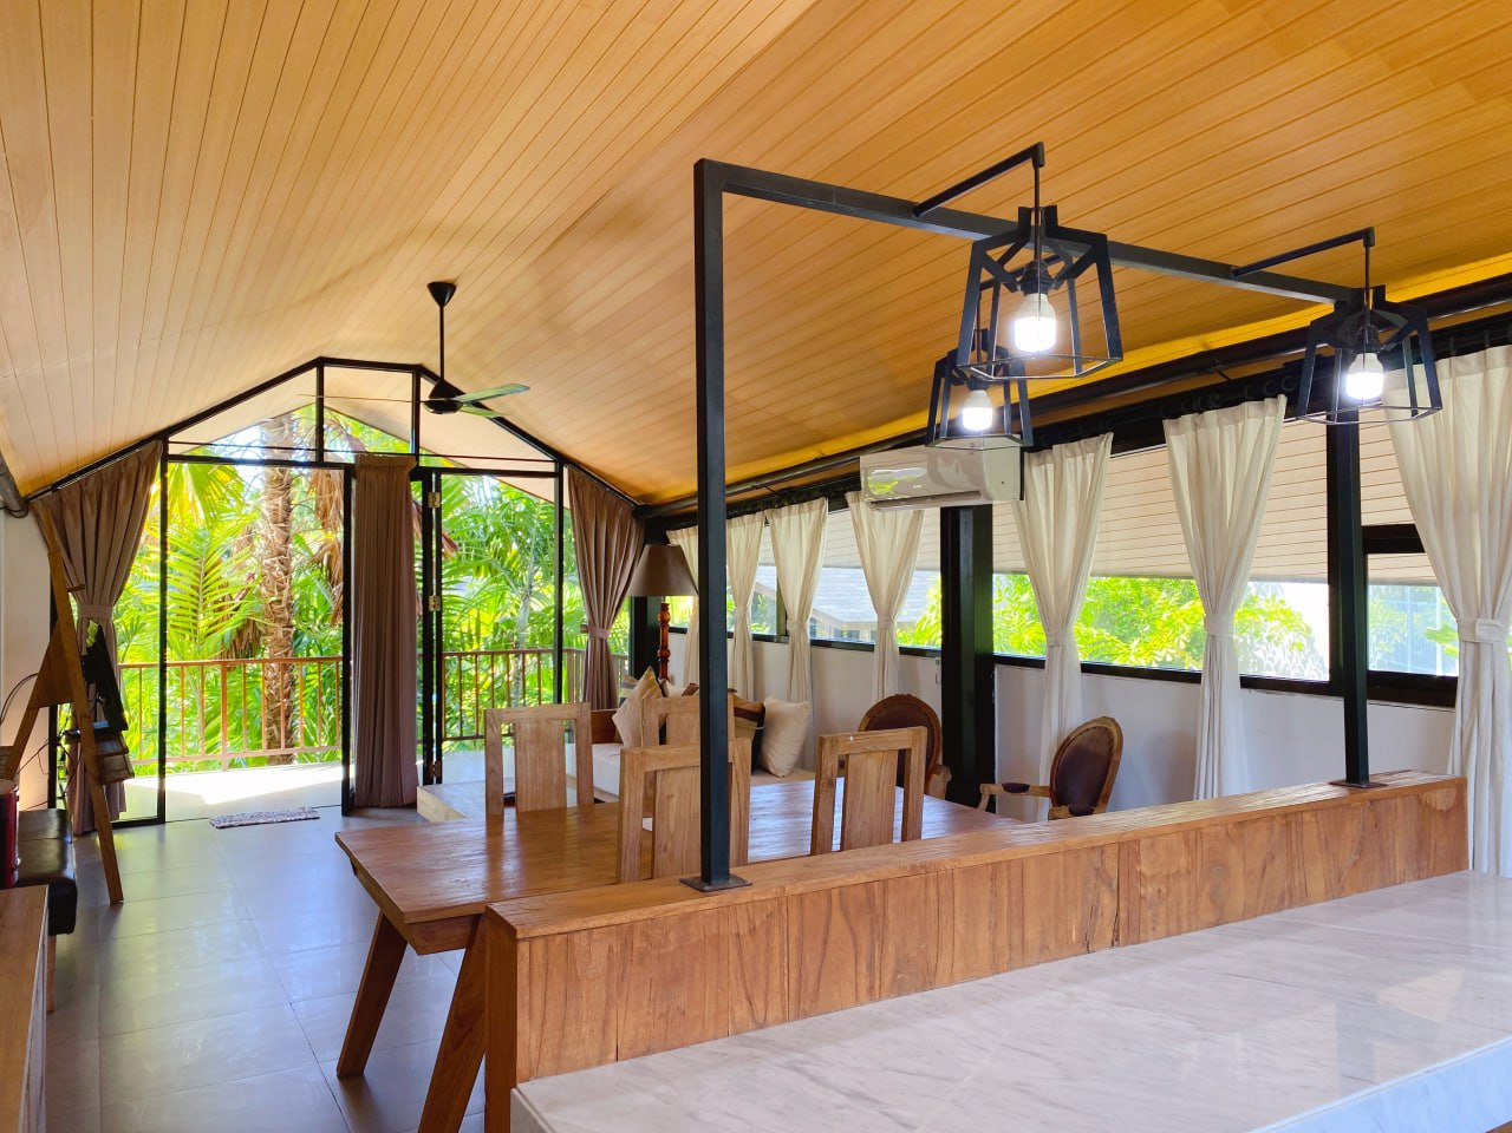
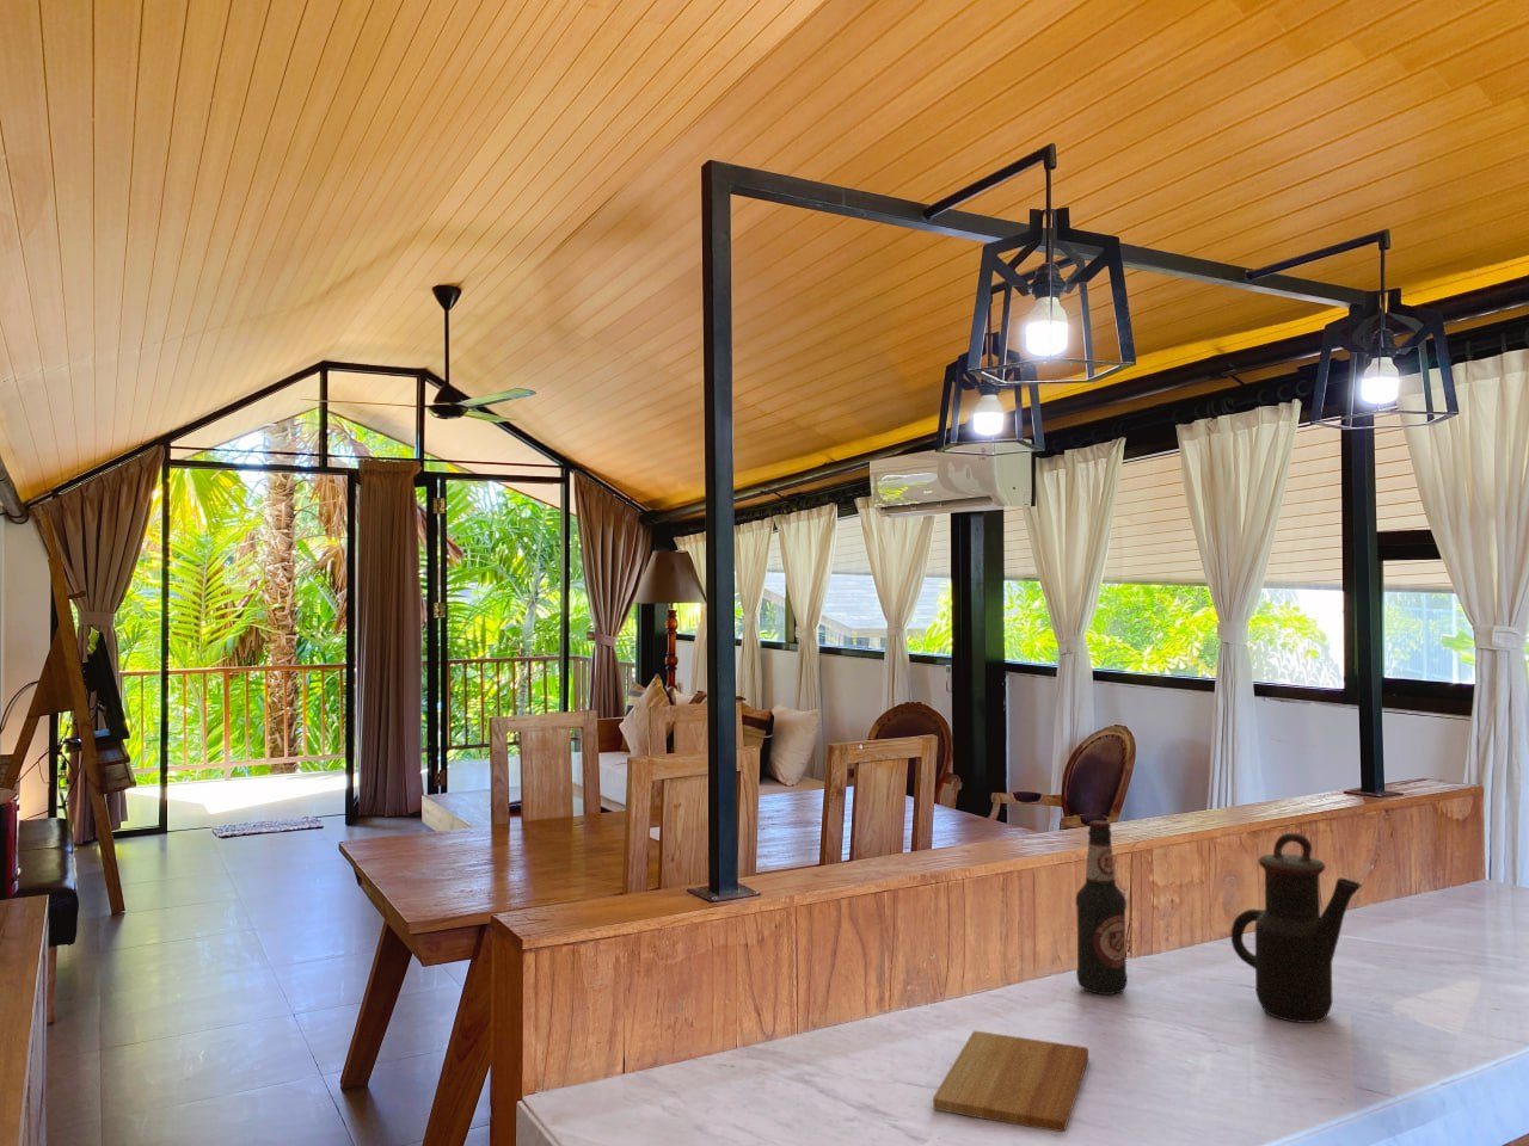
+ bottle (1100, 905)
+ teapot (1293, 922)
+ cutting board (1014, 1076)
